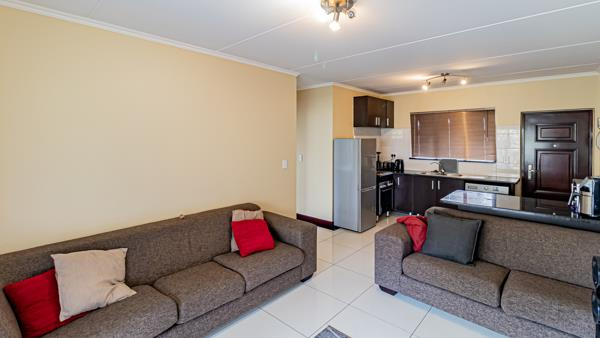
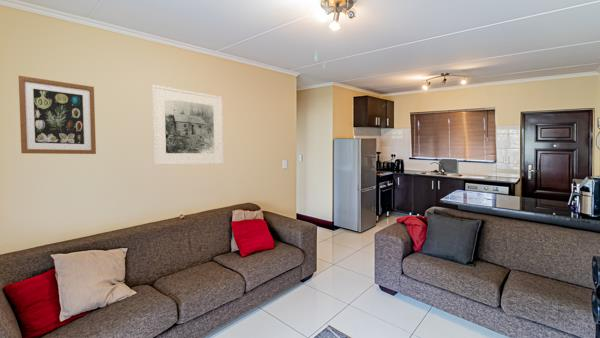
+ wall art (60, 117)
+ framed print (190, 128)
